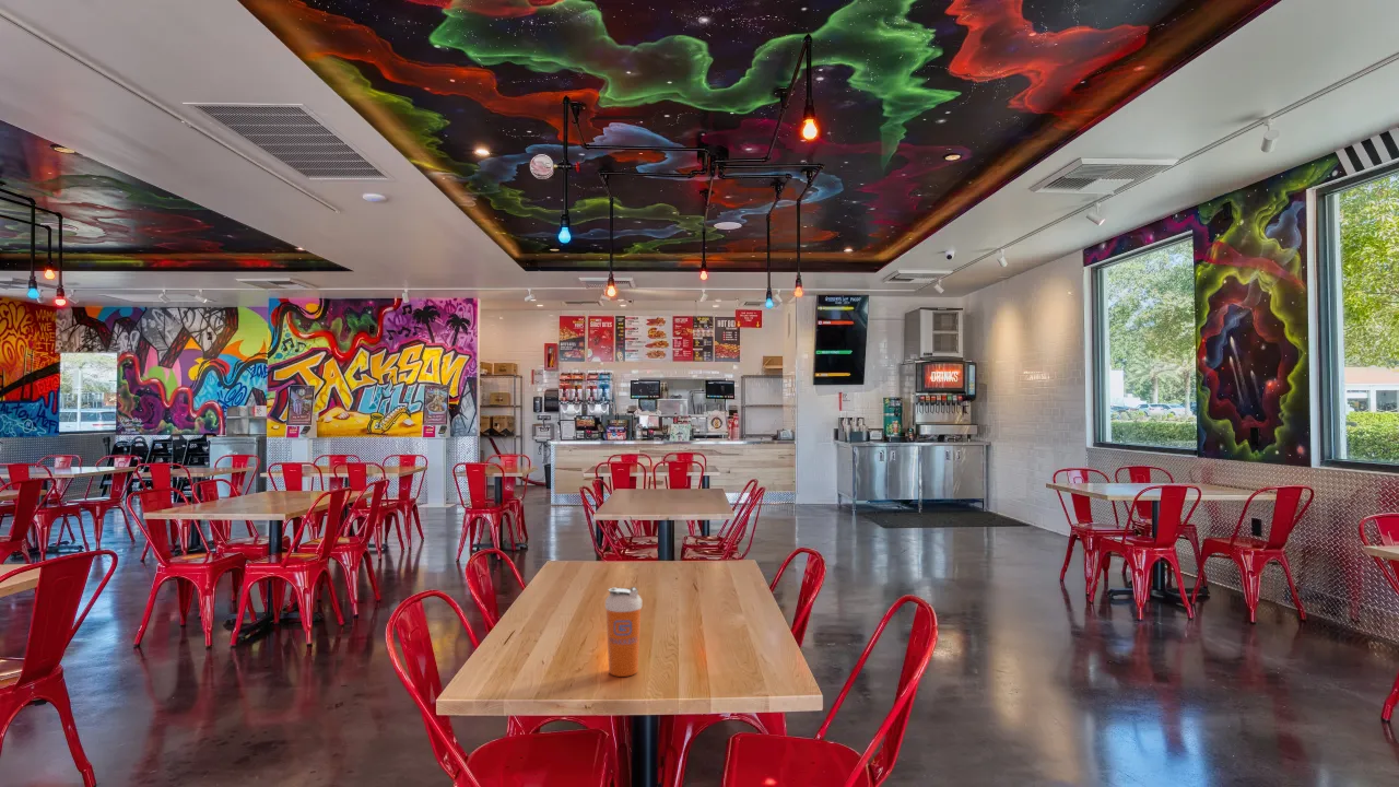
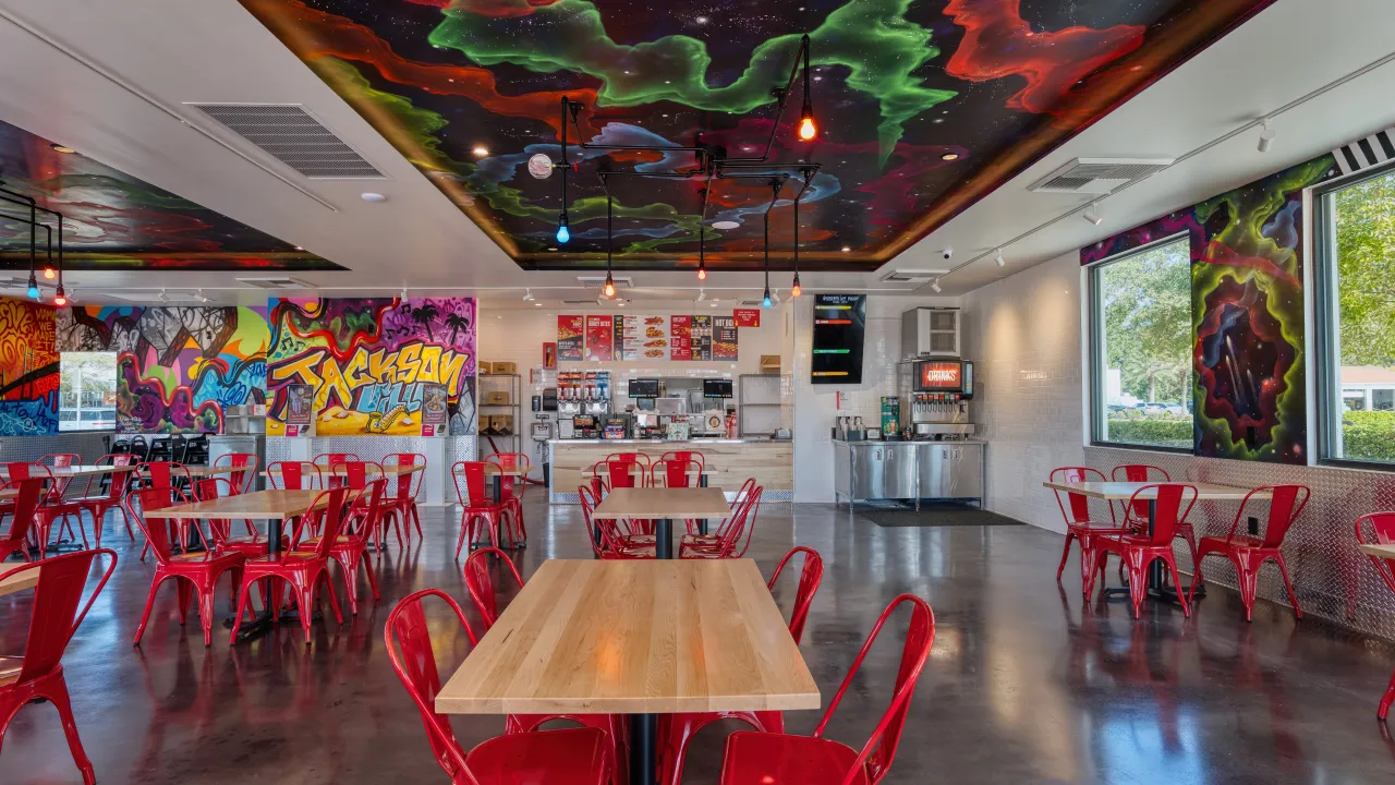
- shaker bottle (623, 630)
